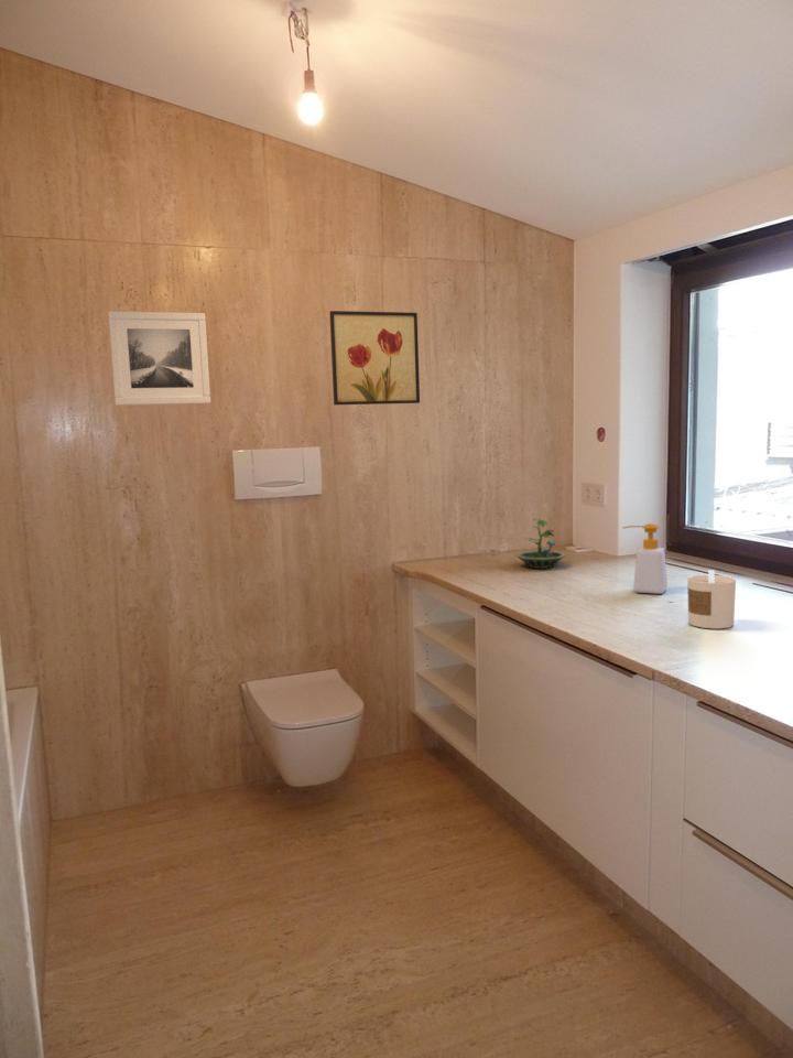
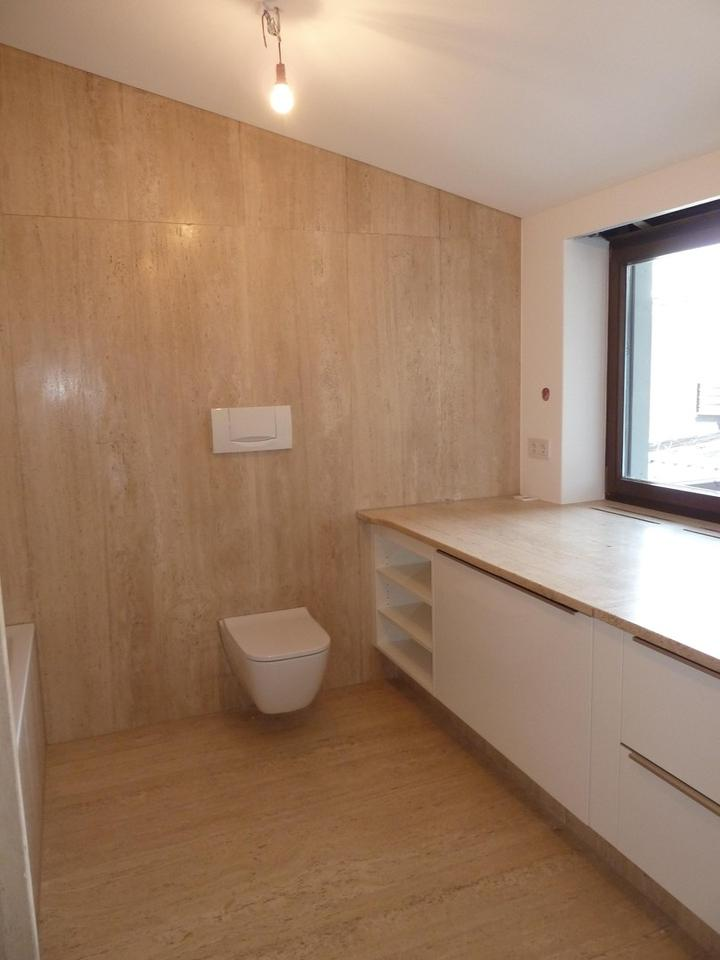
- terrarium (539, 528)
- soap bottle (643, 557)
- candle (710, 596)
- wall art (374, 358)
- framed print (160, 358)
